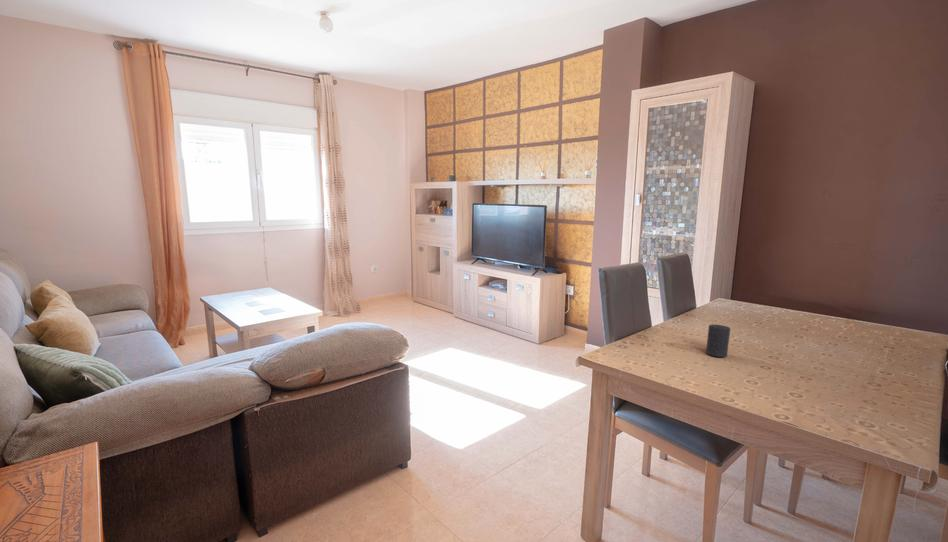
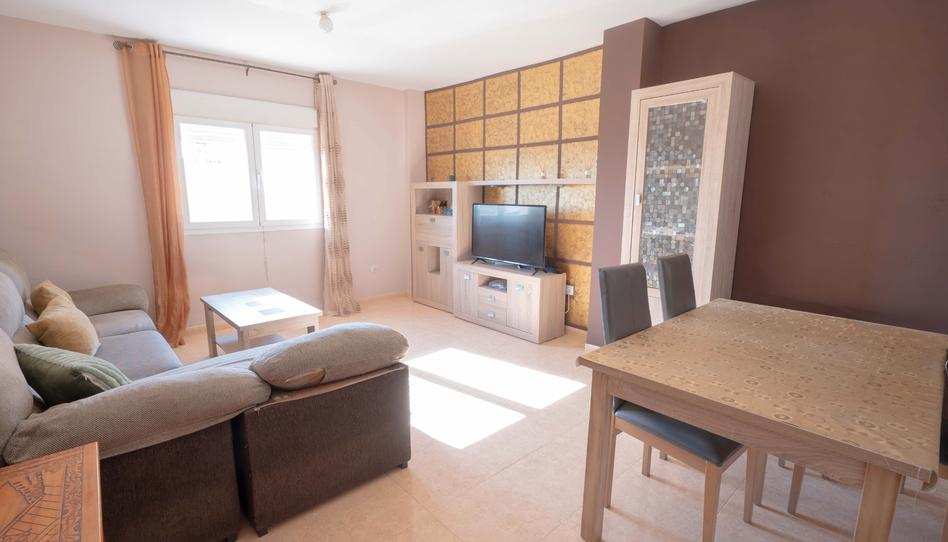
- cup (717, 340)
